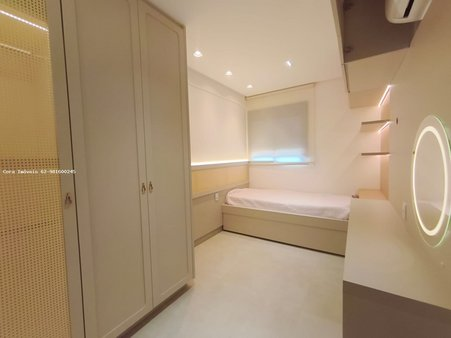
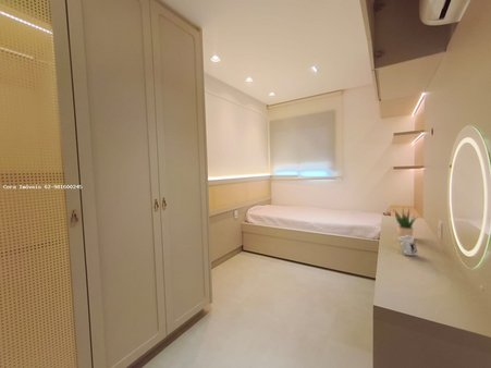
+ mug (407, 245)
+ potted plant (404, 221)
